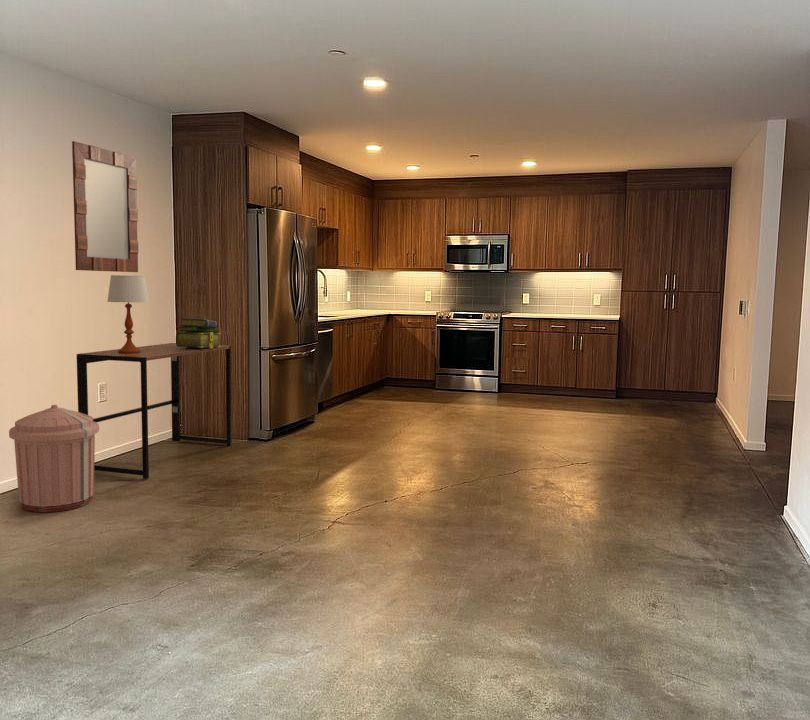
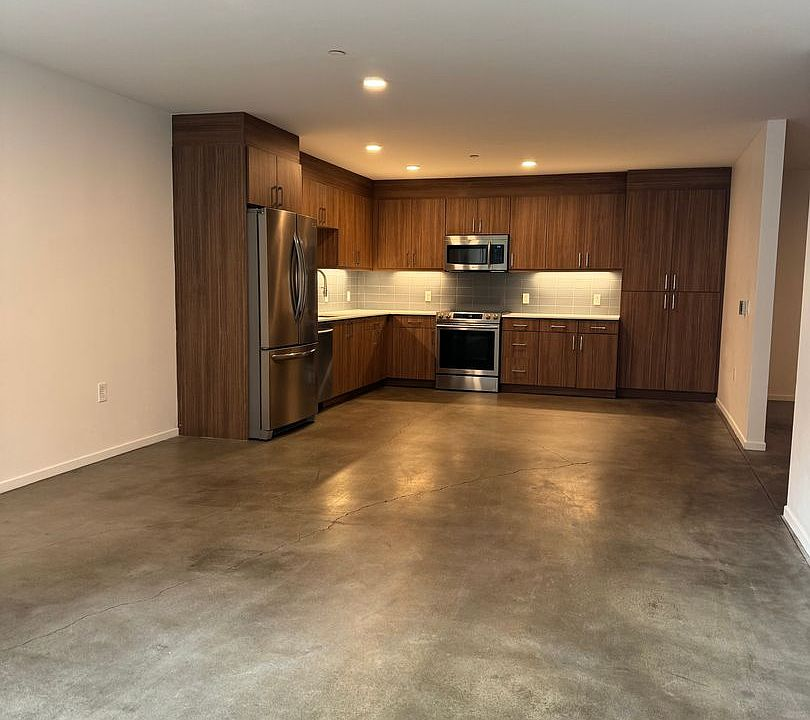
- home mirror (107, 211)
- trash can (55, 453)
- desk (160, 403)
- table lamp (128, 314)
- stack of books (198, 332)
